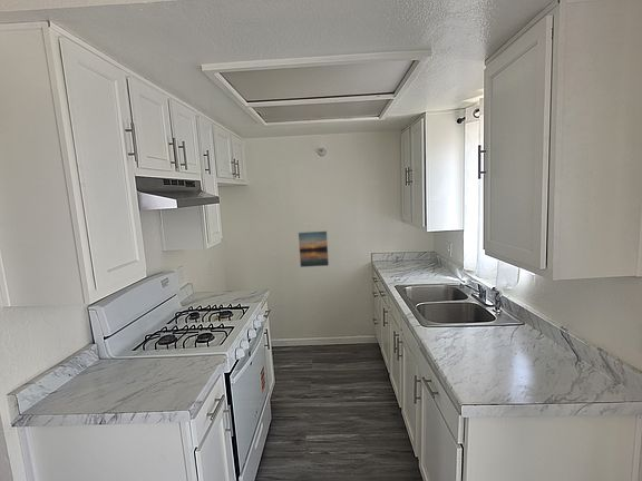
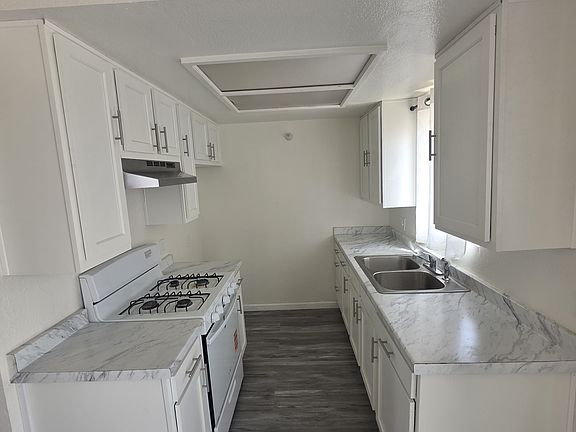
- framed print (313, 248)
